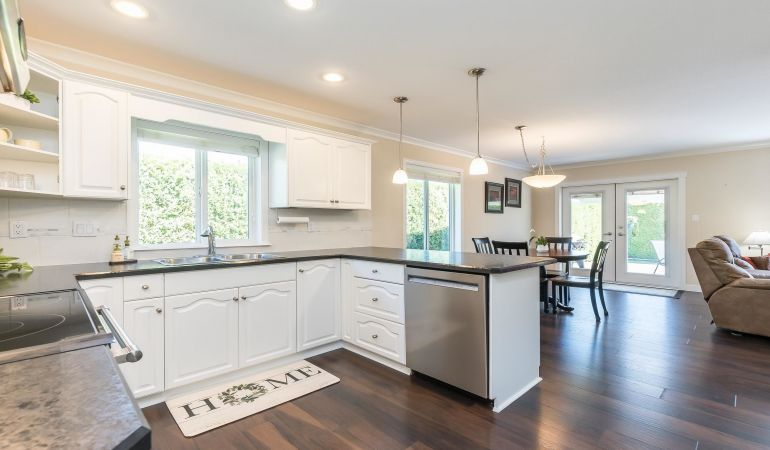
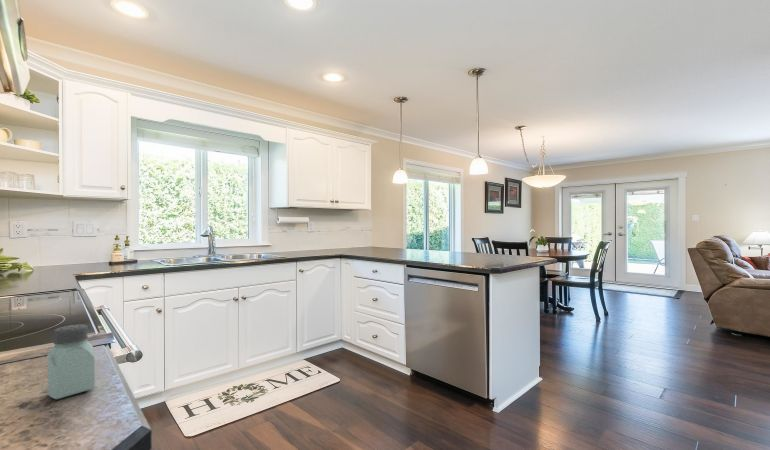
+ saltshaker (71, 359)
